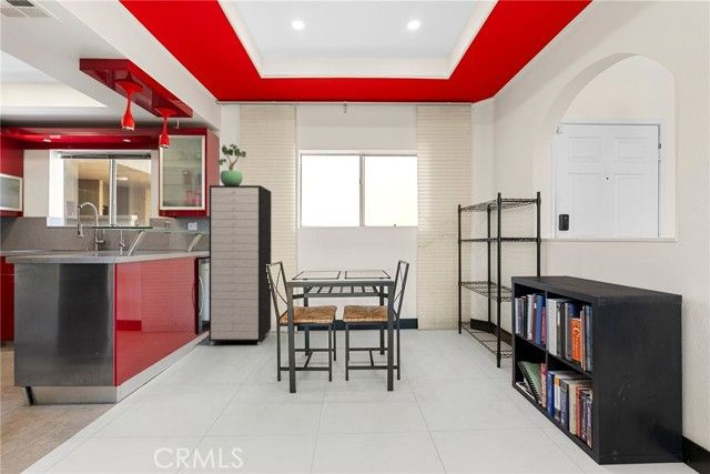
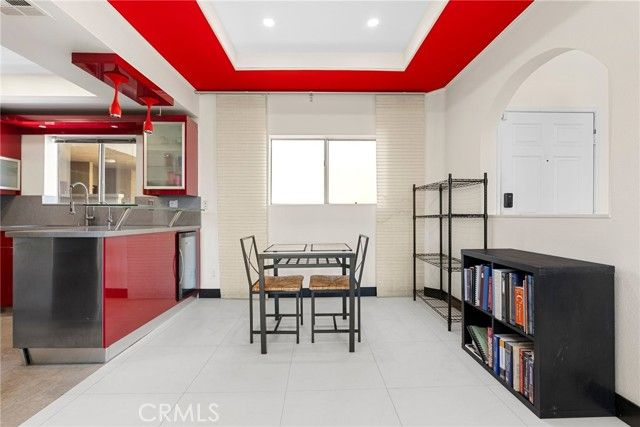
- storage cabinet (242, 263)
- potted plant (232, 165)
